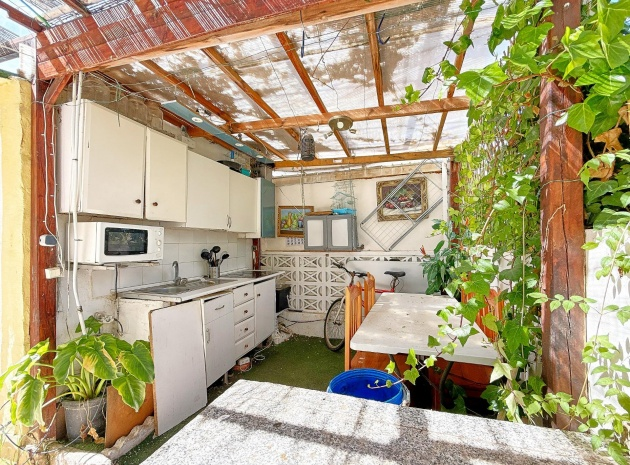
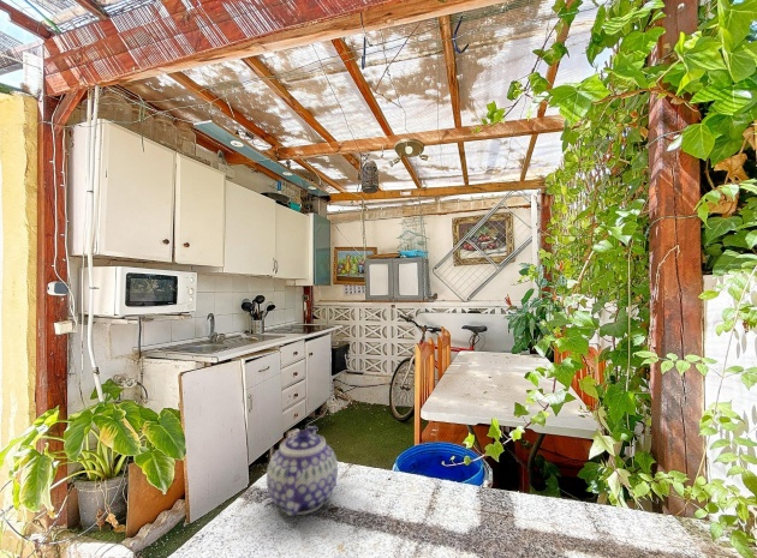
+ teapot (303, 464)
